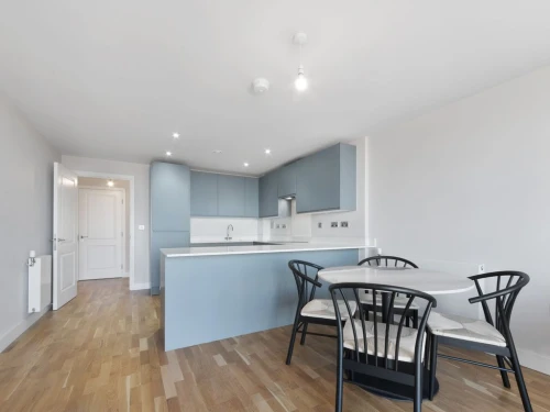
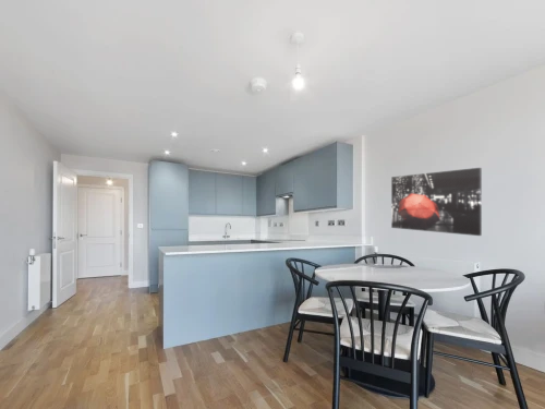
+ wall art (429, 202)
